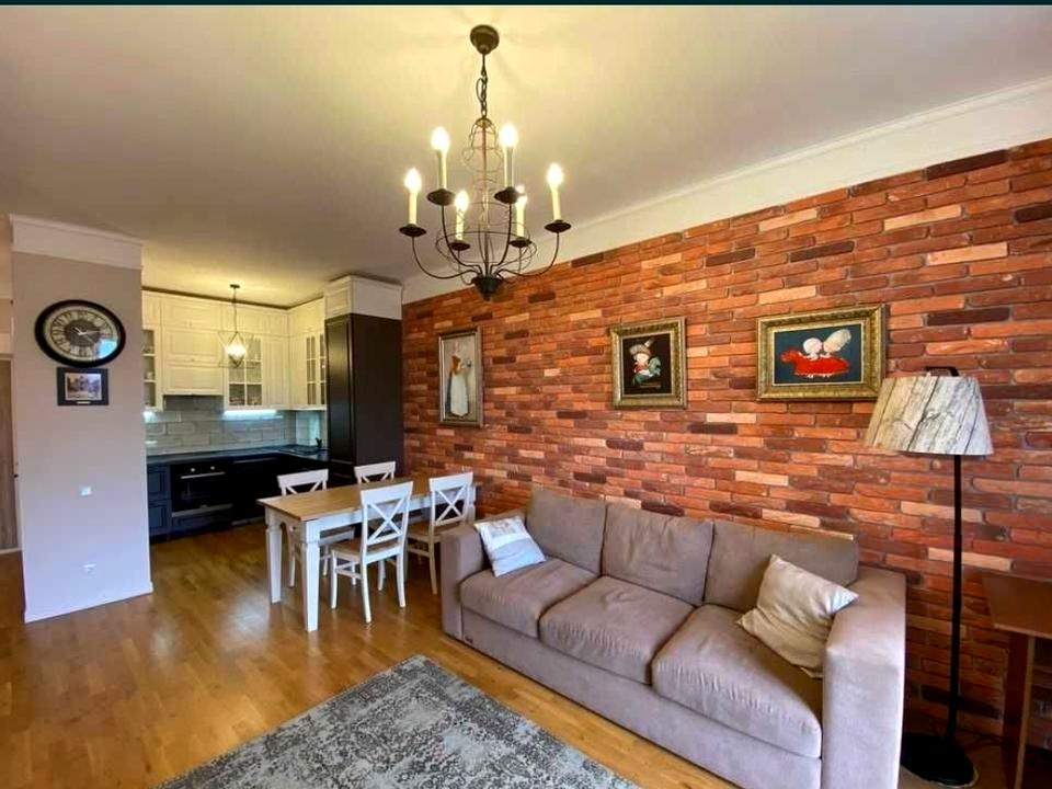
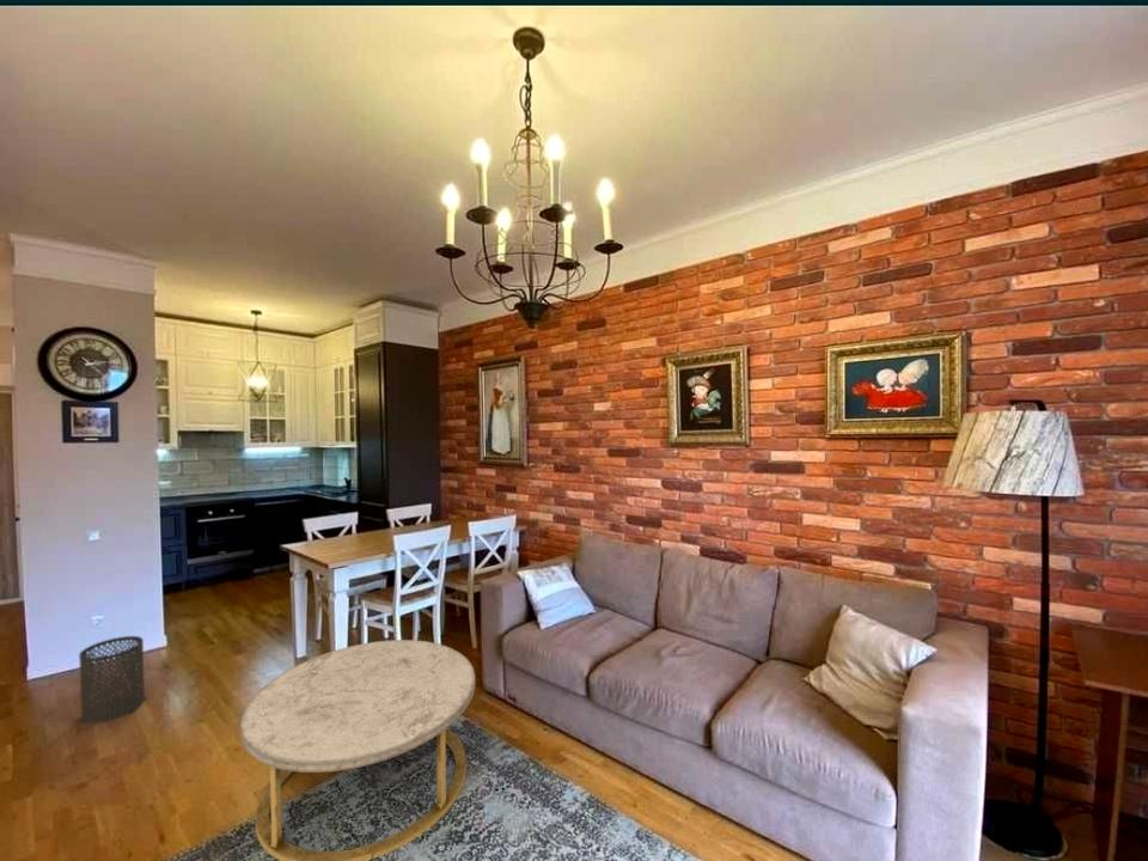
+ trash can (112, 677)
+ coffee table (368, 734)
